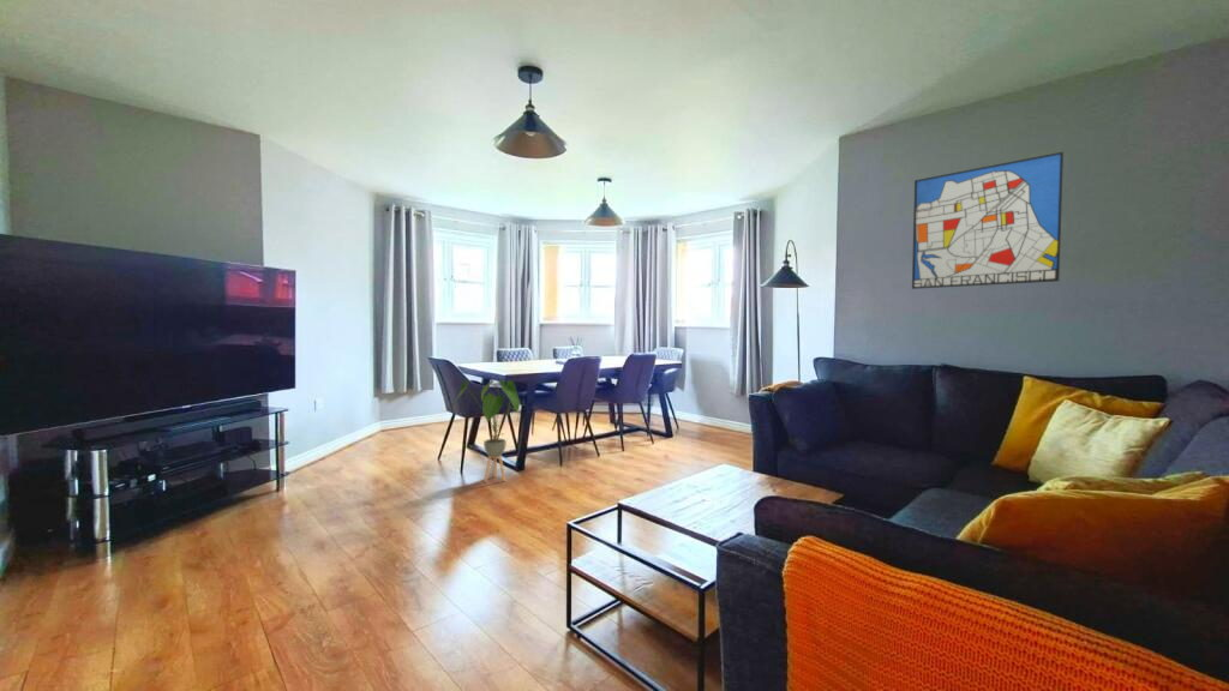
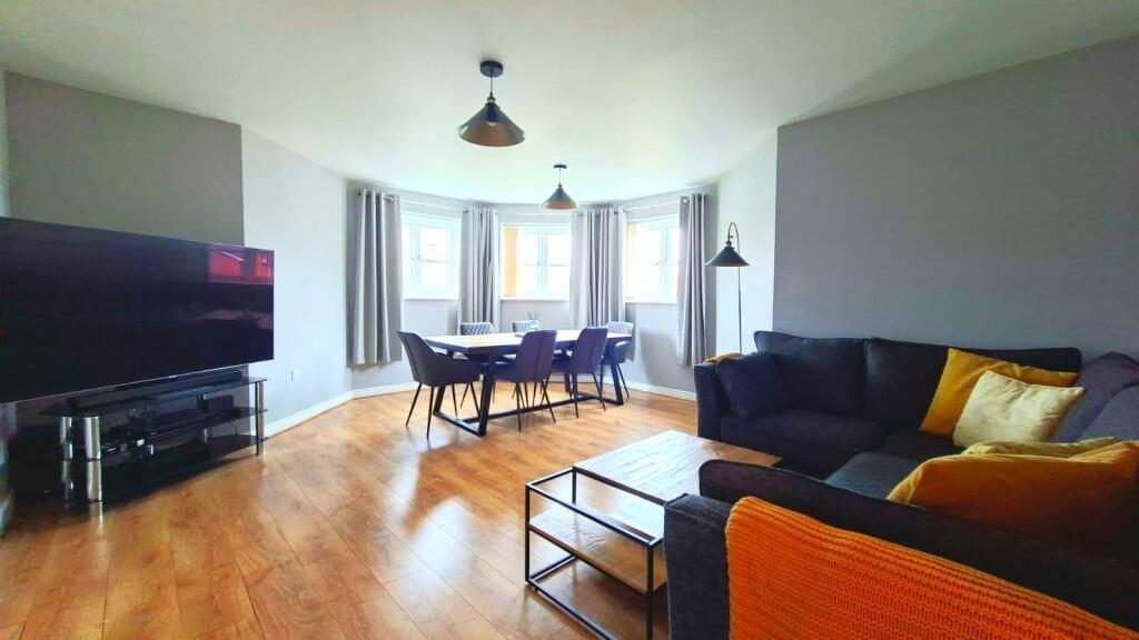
- wall art (981, 226)
- house plant (494, 428)
